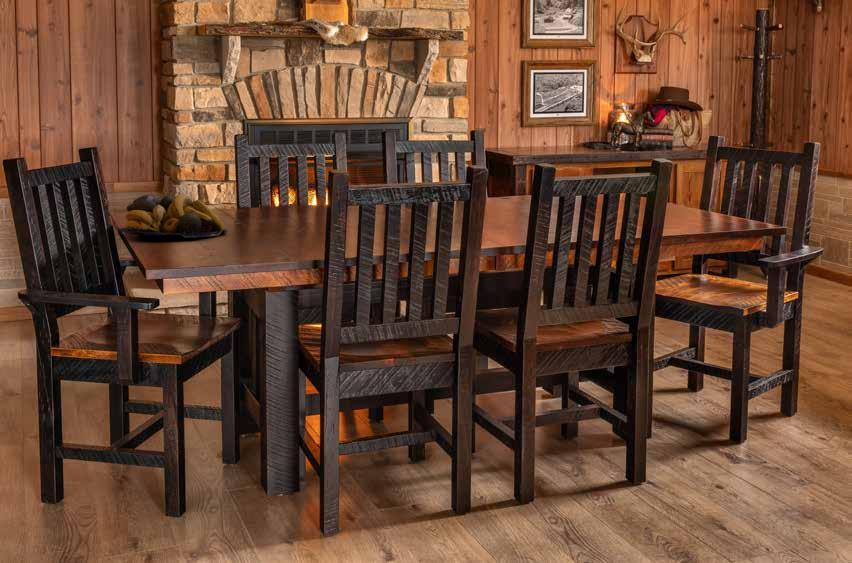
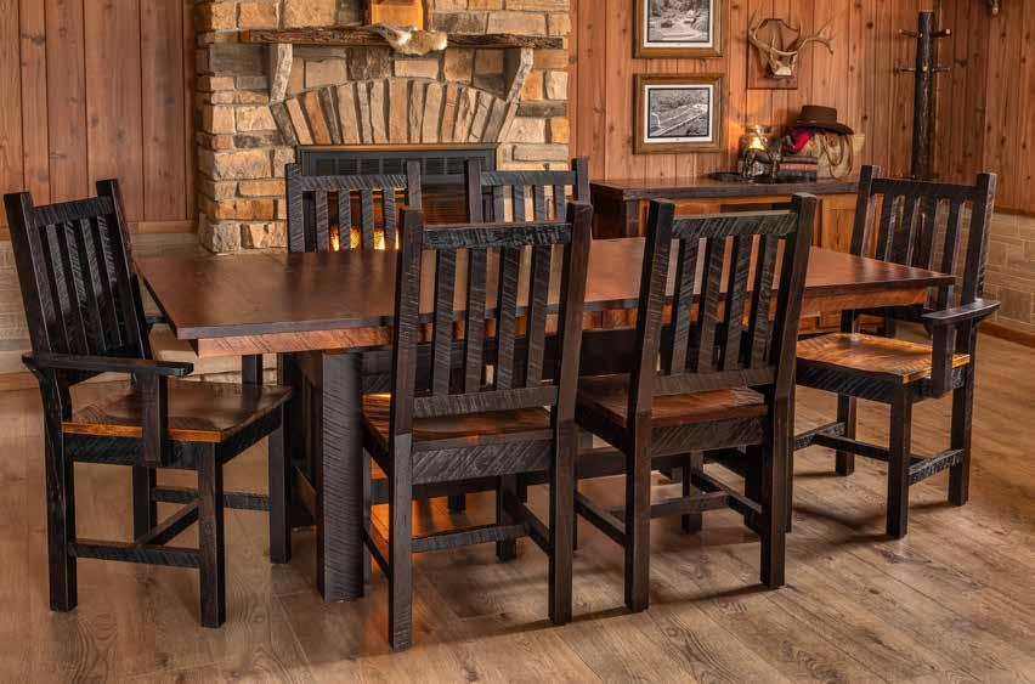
- fruit bowl (174, 213)
